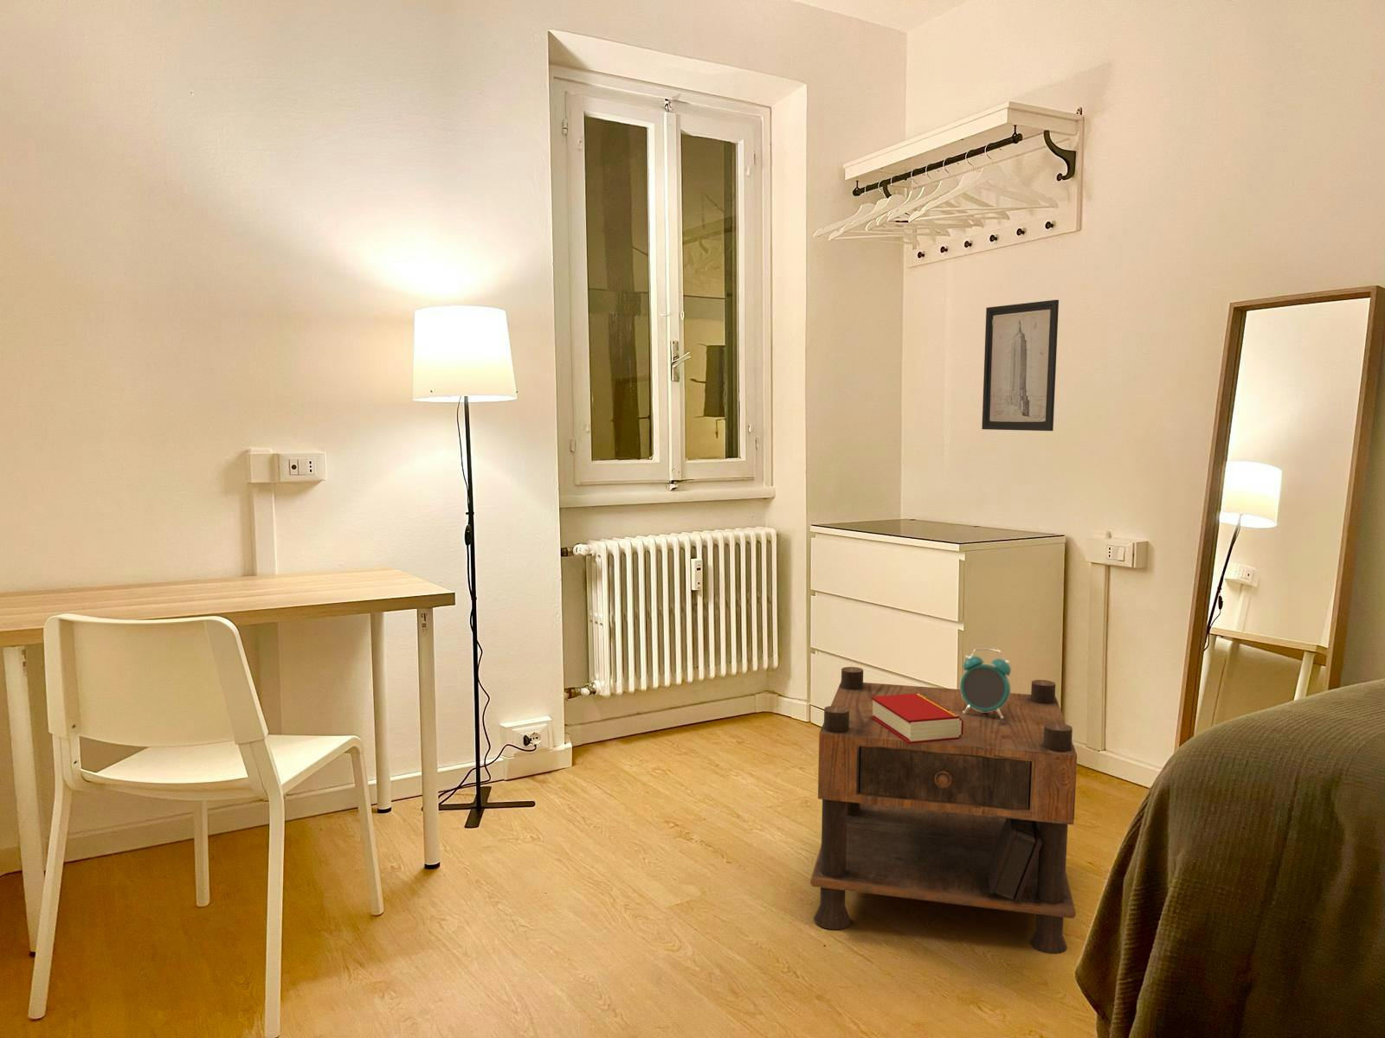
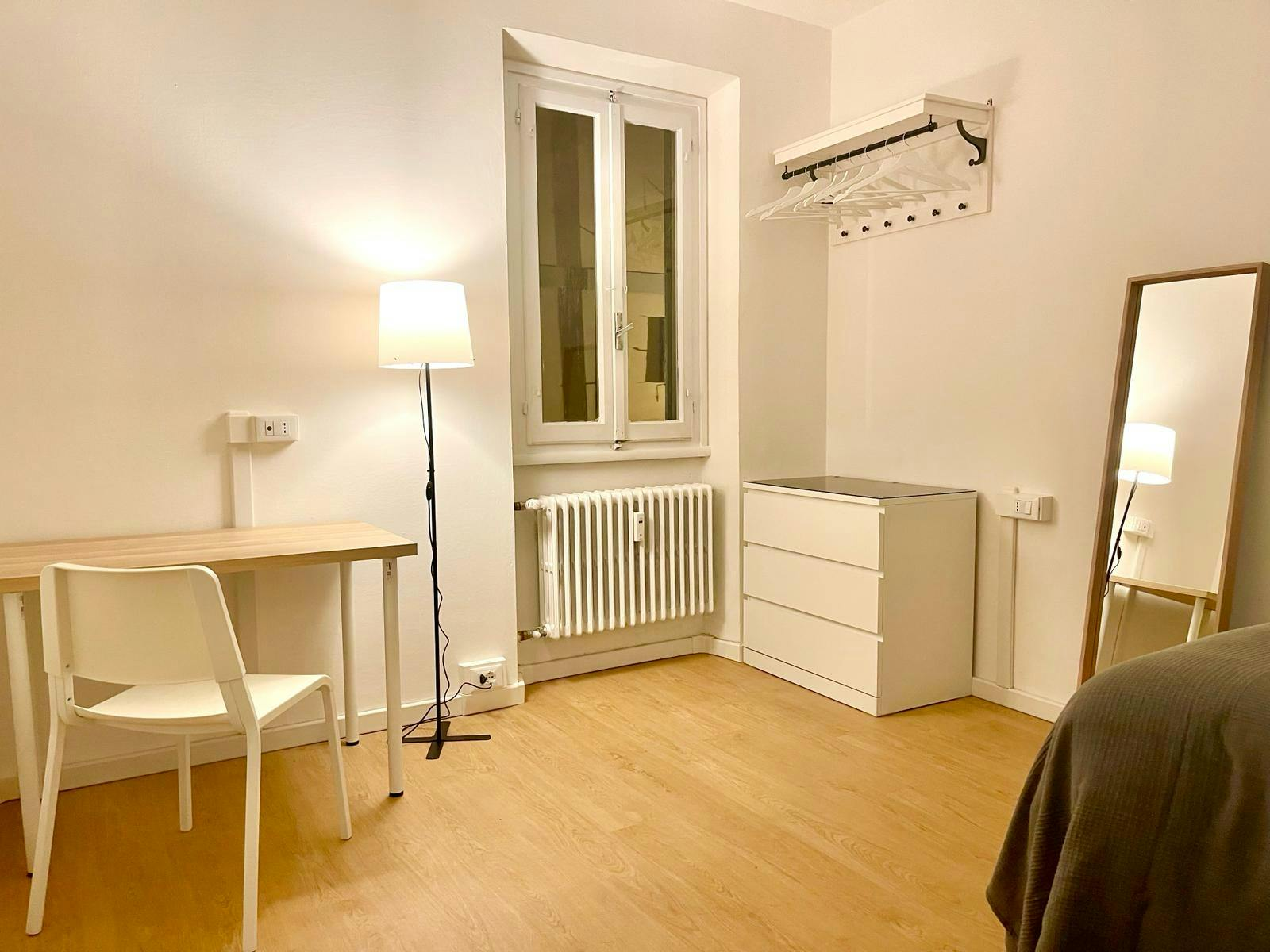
- book (915, 716)
- nightstand (942, 795)
- alarm clock (985, 680)
- wall art (1017, 366)
